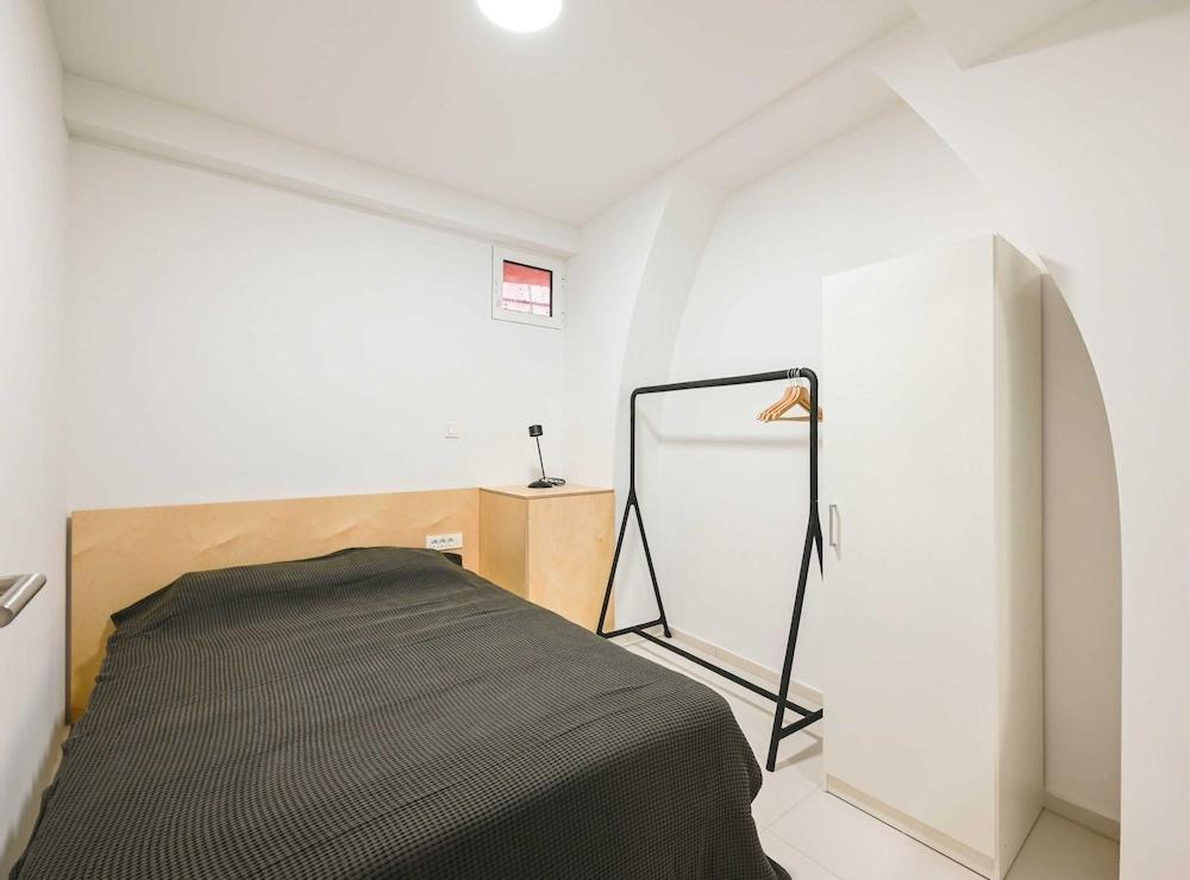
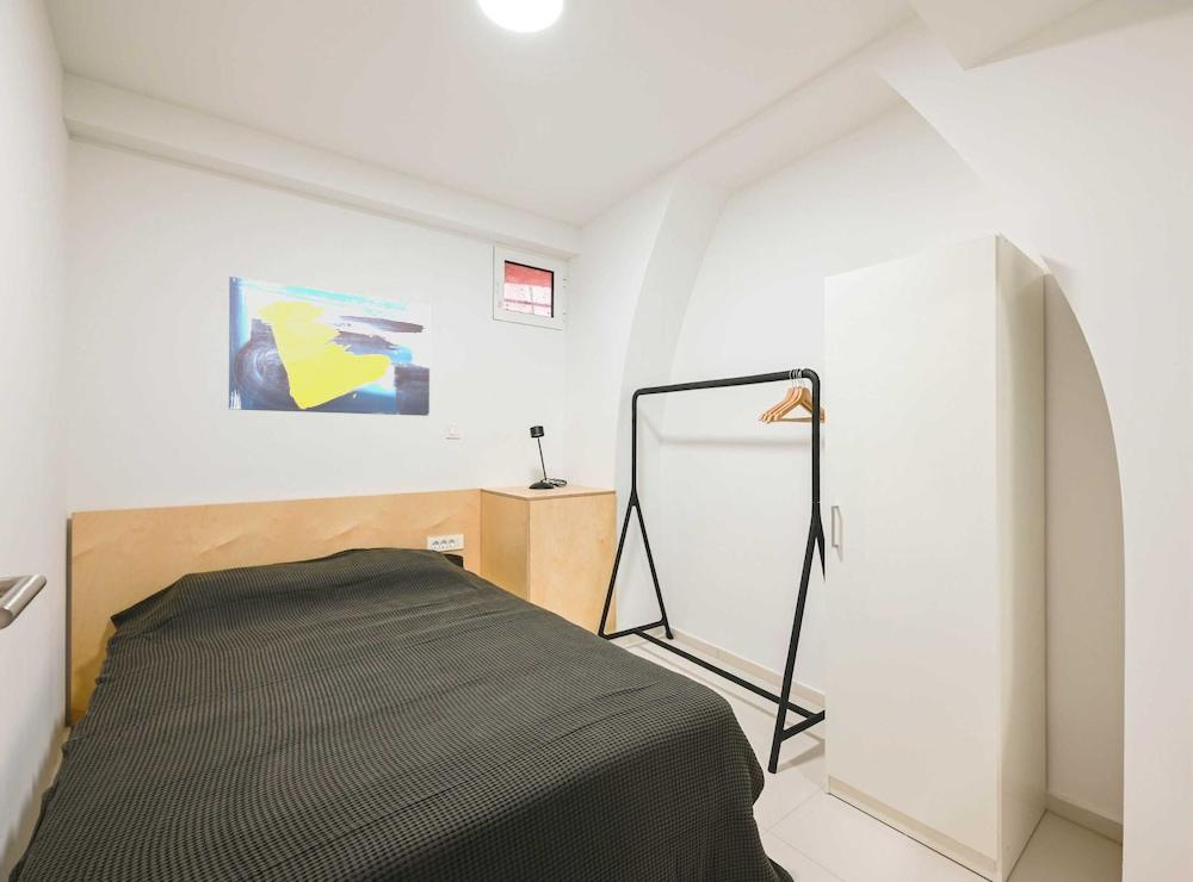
+ wall art (338, 353)
